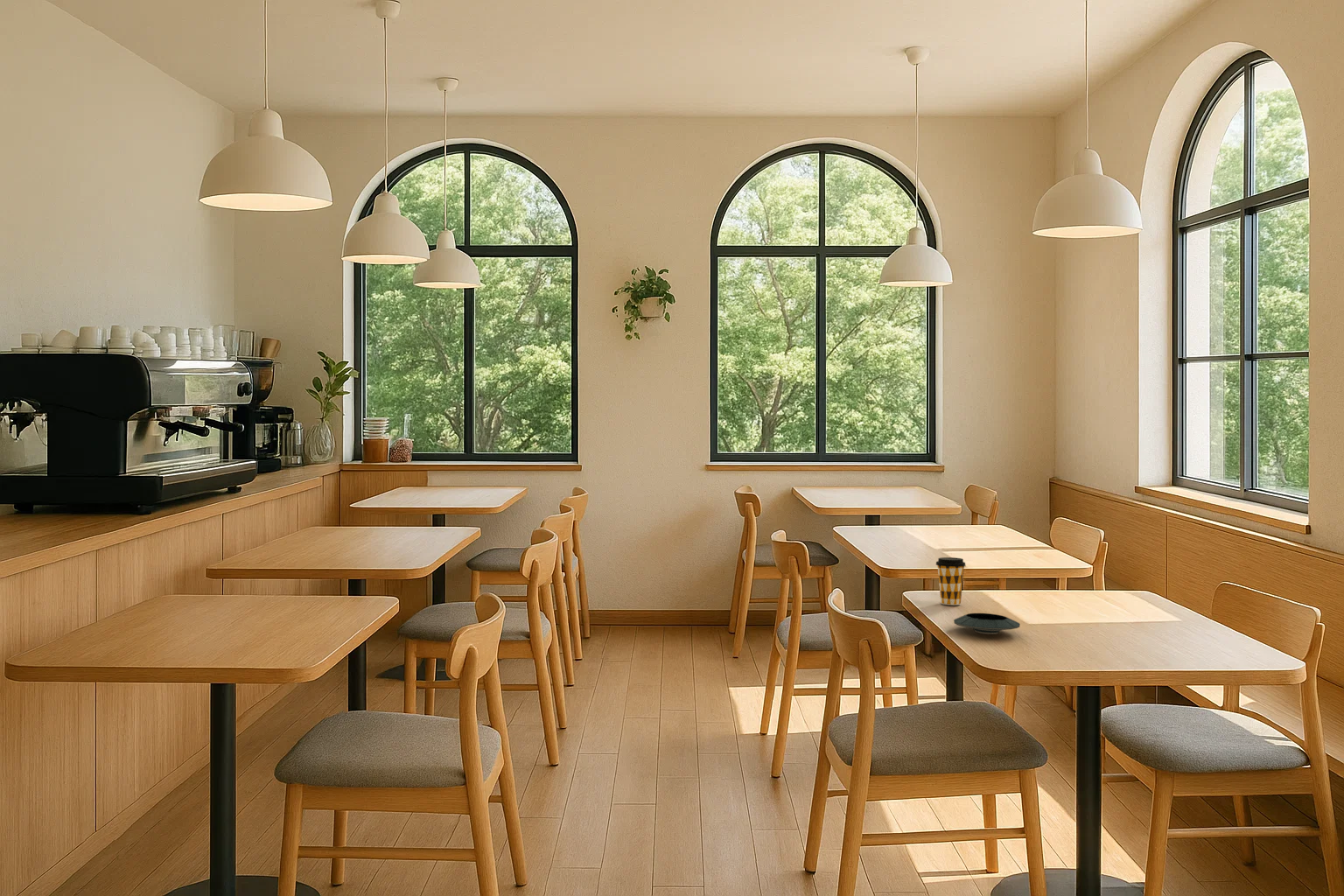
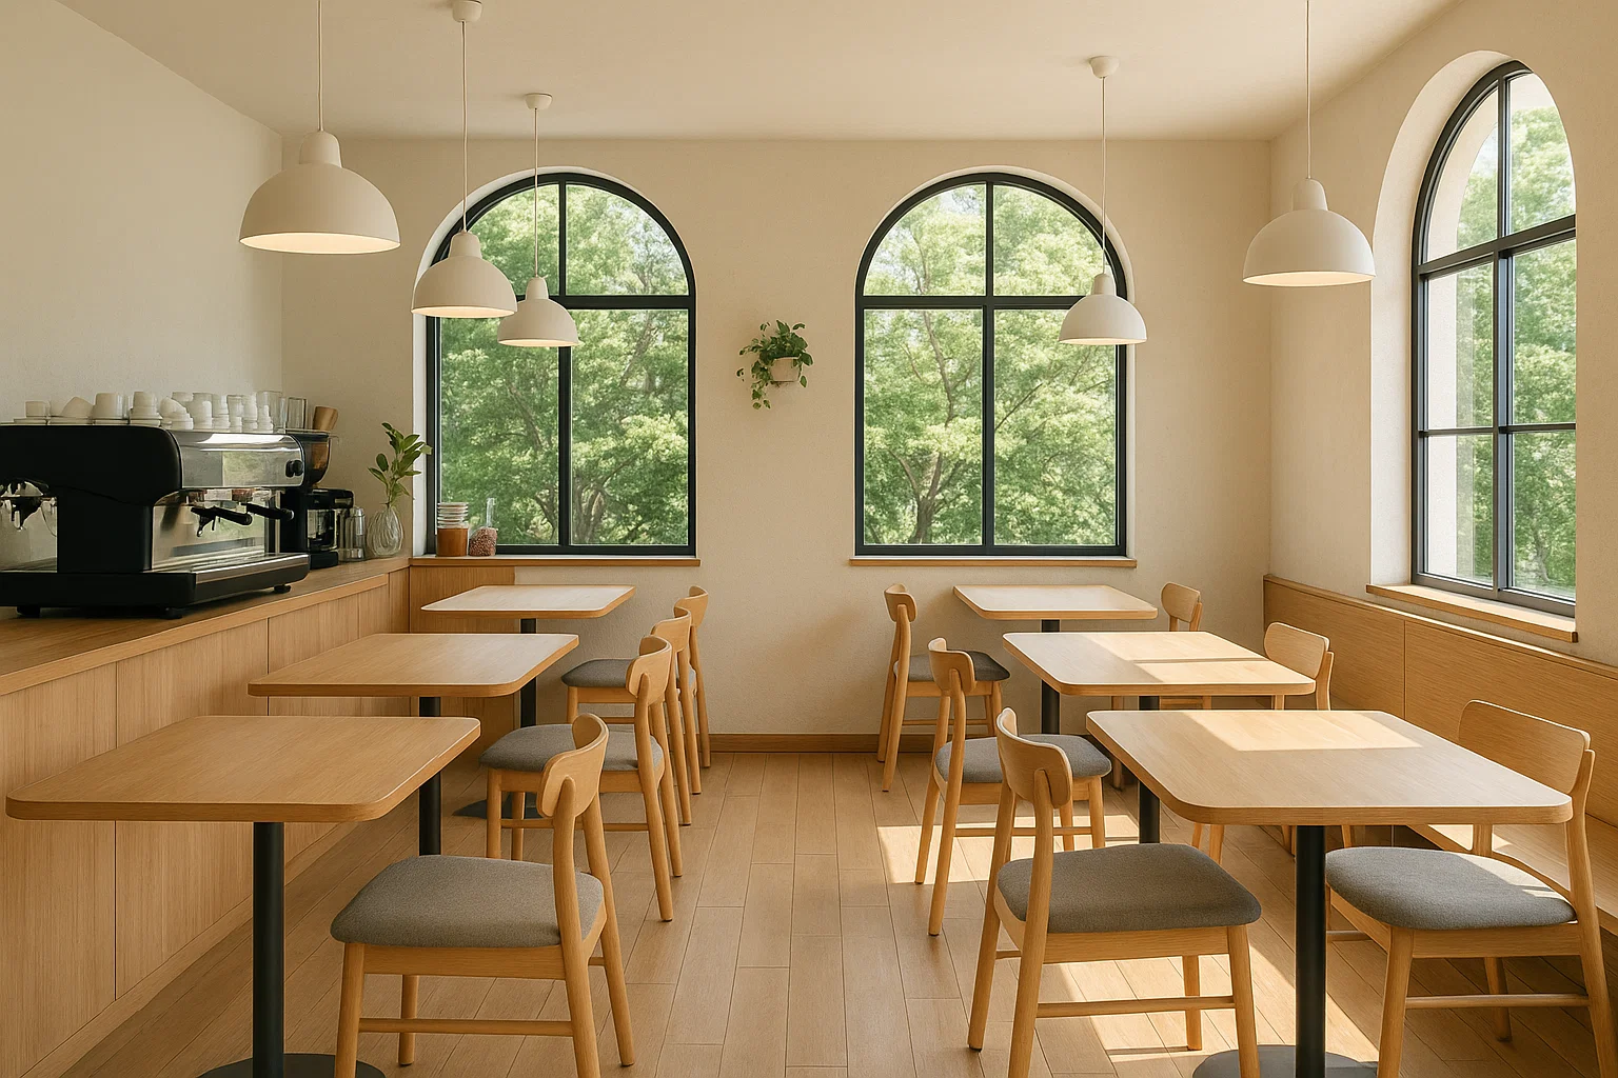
- saucer (986, 620)
- coffee cup (950, 581)
